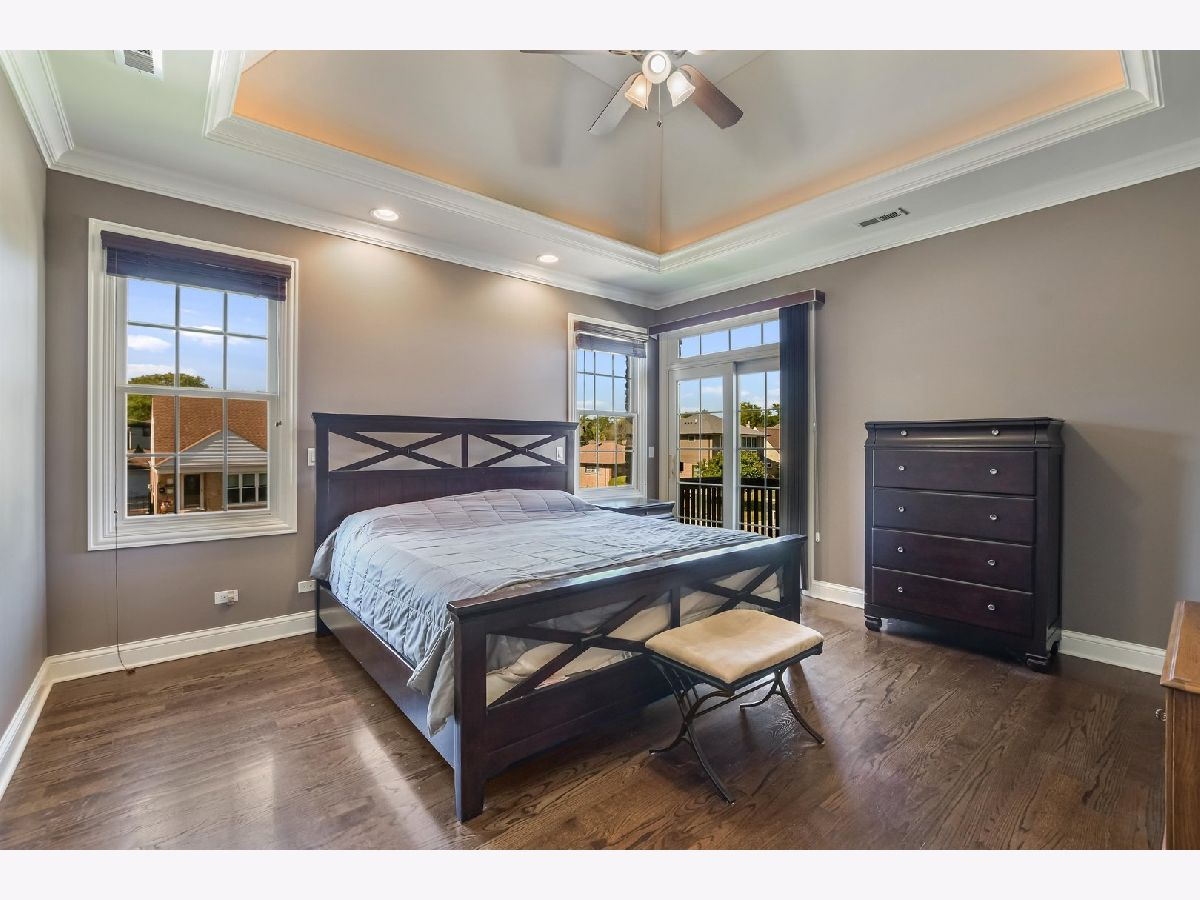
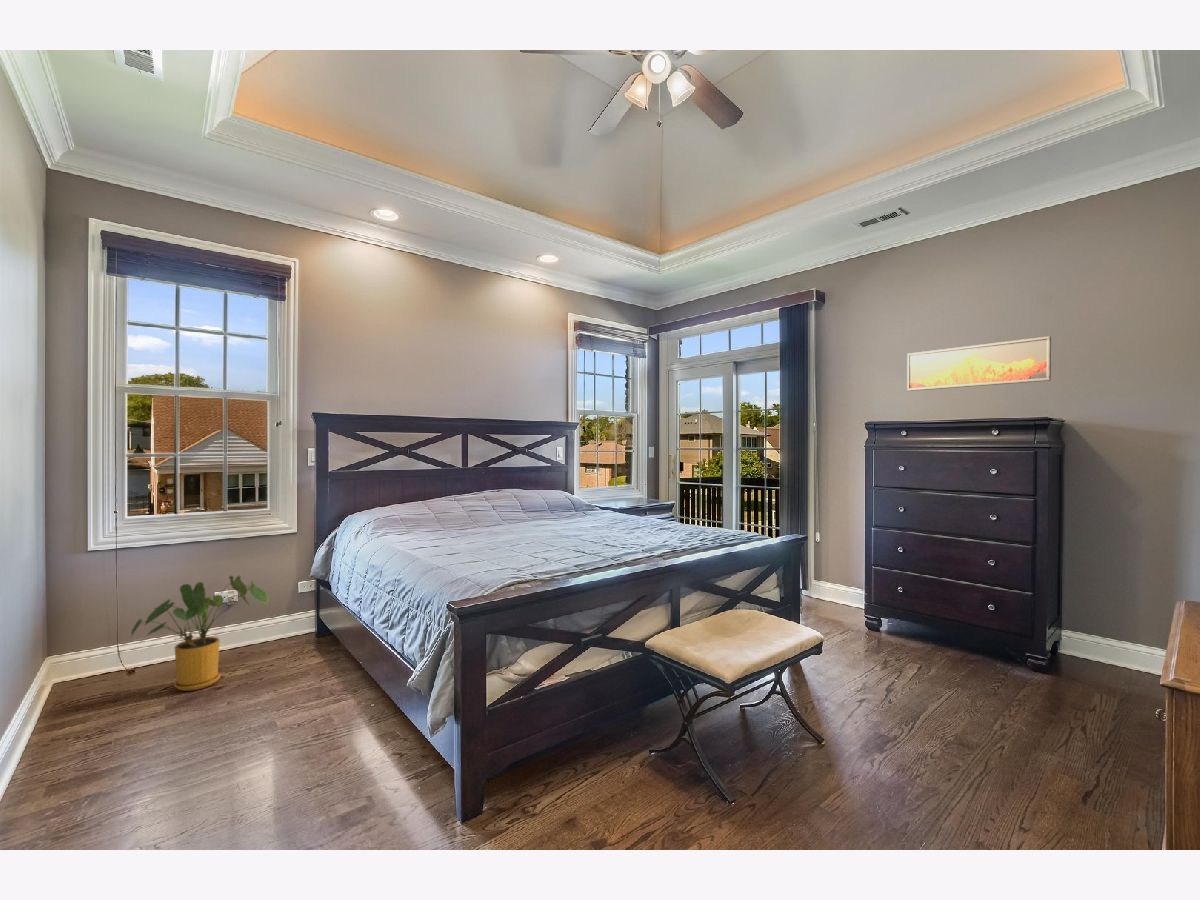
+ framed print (973, 366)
+ house plant (200, 631)
